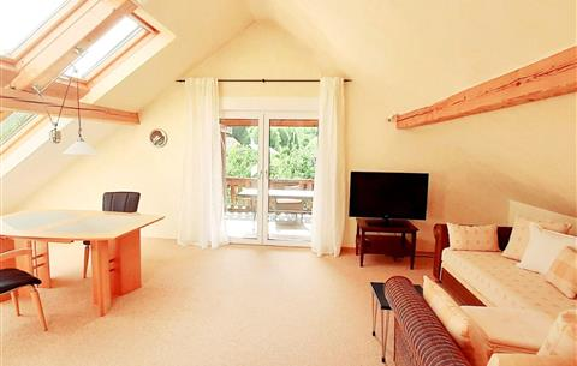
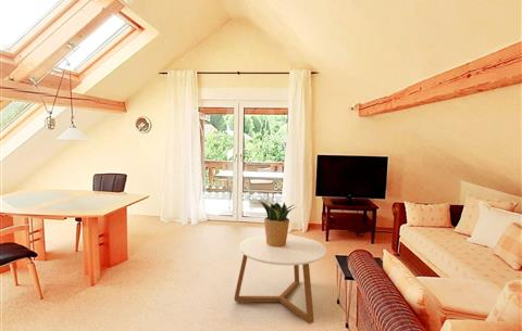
+ potted plant (276, 222)
+ coffee table (279, 264)
